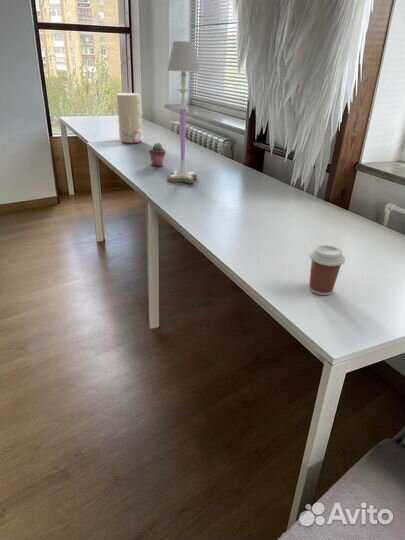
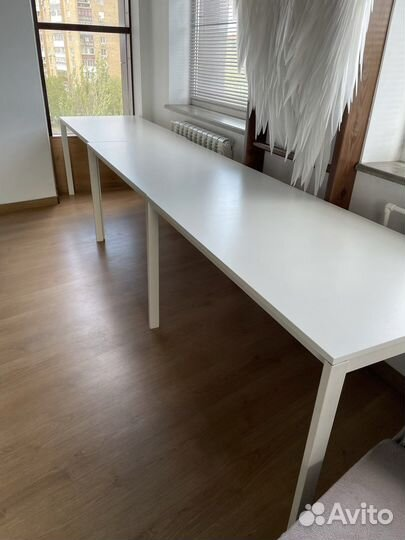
- vase (130, 118)
- potted succulent (157, 154)
- table lamp (183, 115)
- coffee cup (324, 270)
